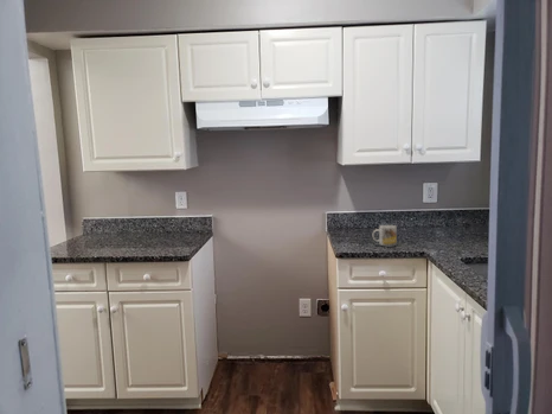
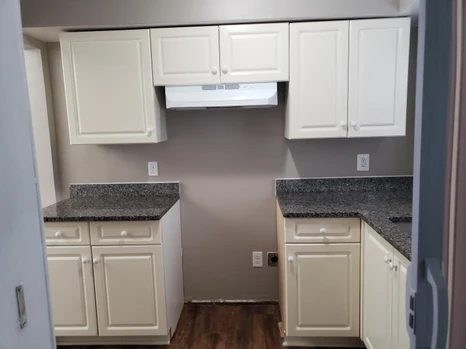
- mug (384, 235)
